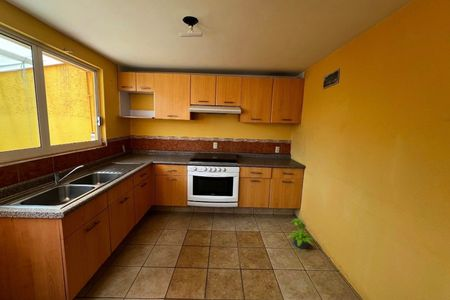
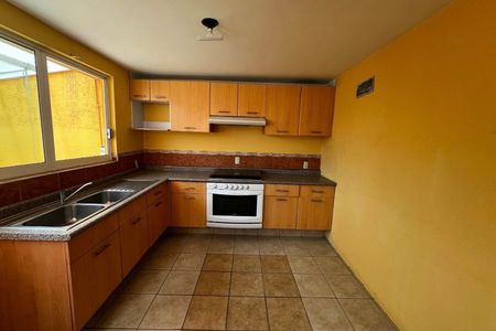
- potted plant (301, 231)
